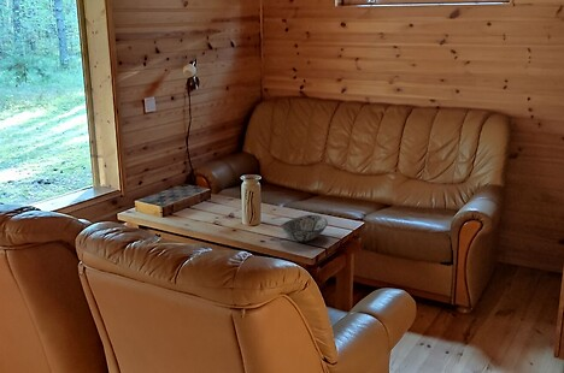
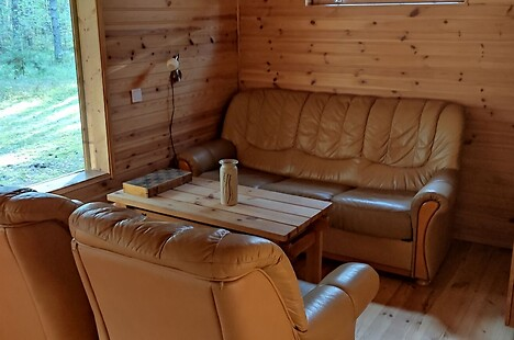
- decorative bowl (304, 230)
